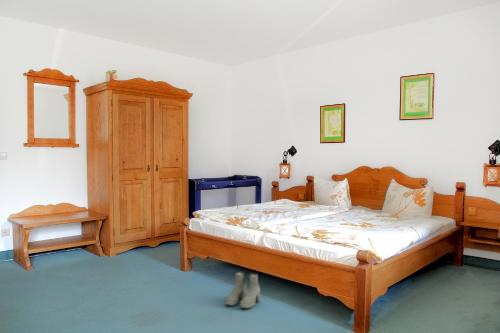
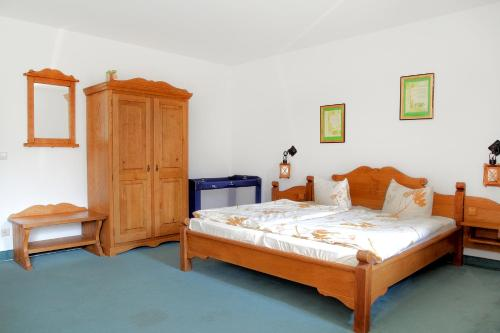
- boots (243, 288)
